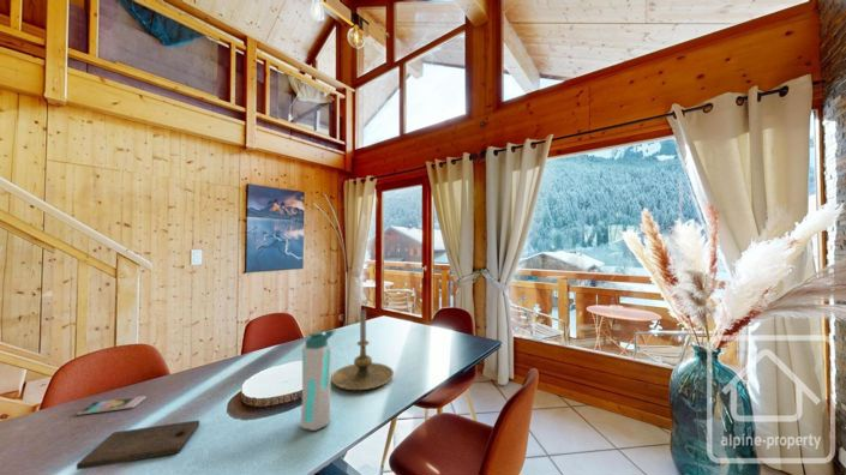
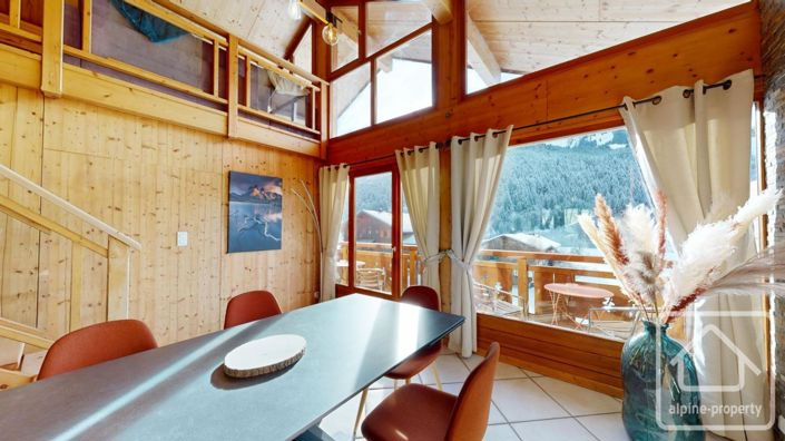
- cutting board (144, 441)
- water bottle (318, 377)
- smartphone (113, 404)
- candle holder (362, 343)
